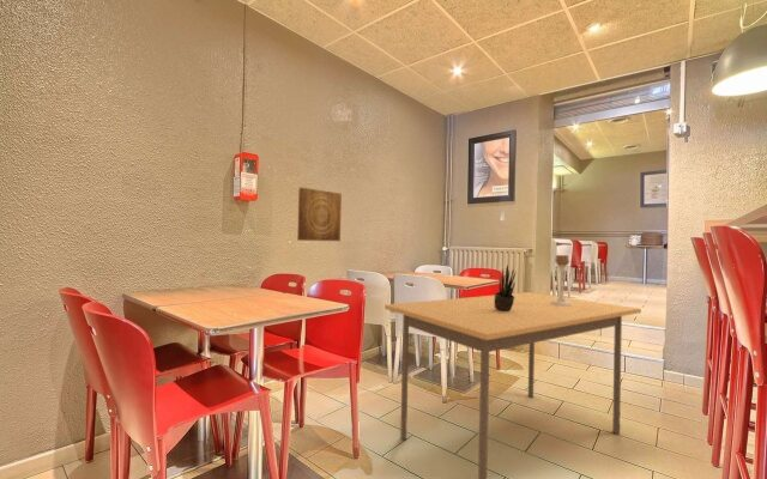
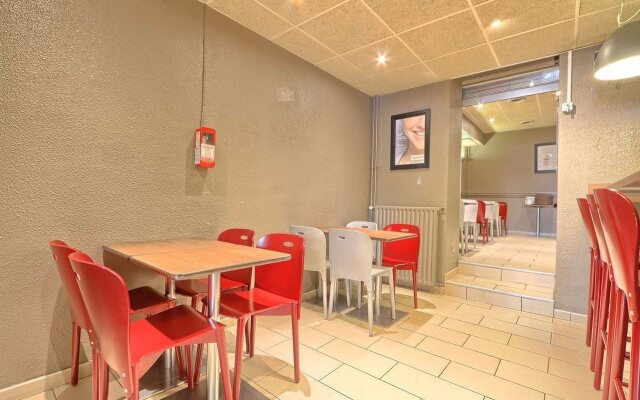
- dining table (529, 370)
- potted plant (506, 286)
- candle holder (561, 279)
- wall art (320, 216)
